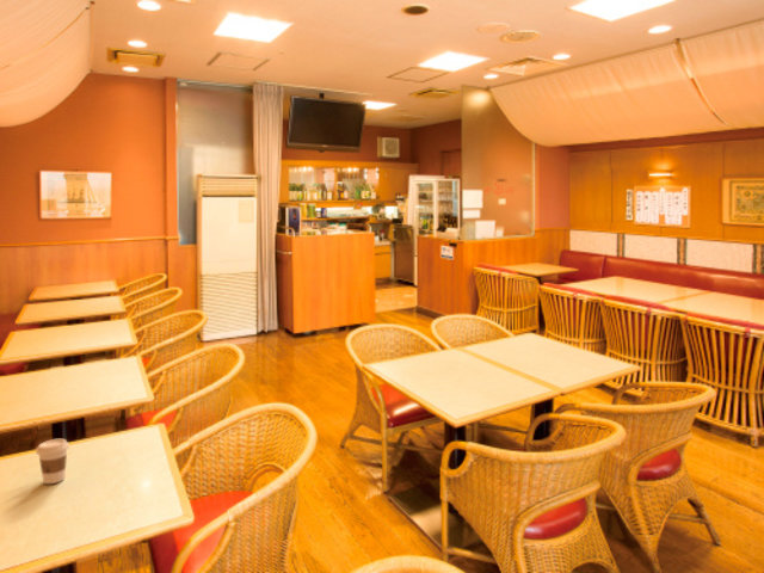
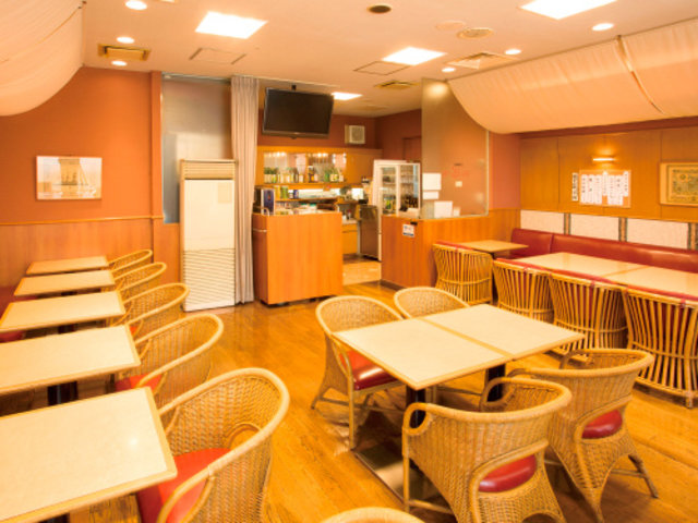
- coffee cup (53, 461)
